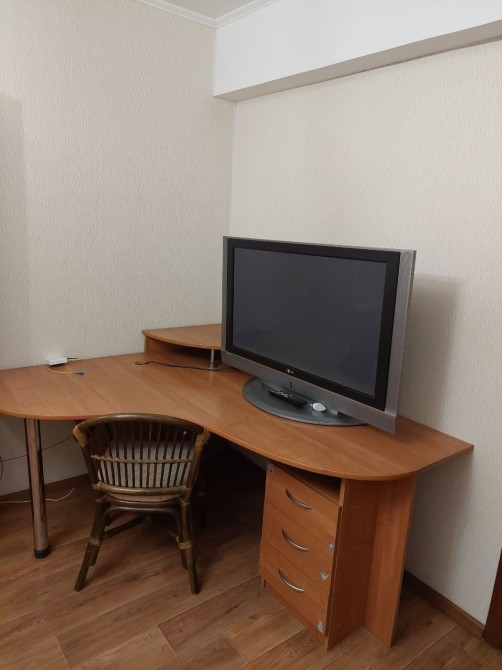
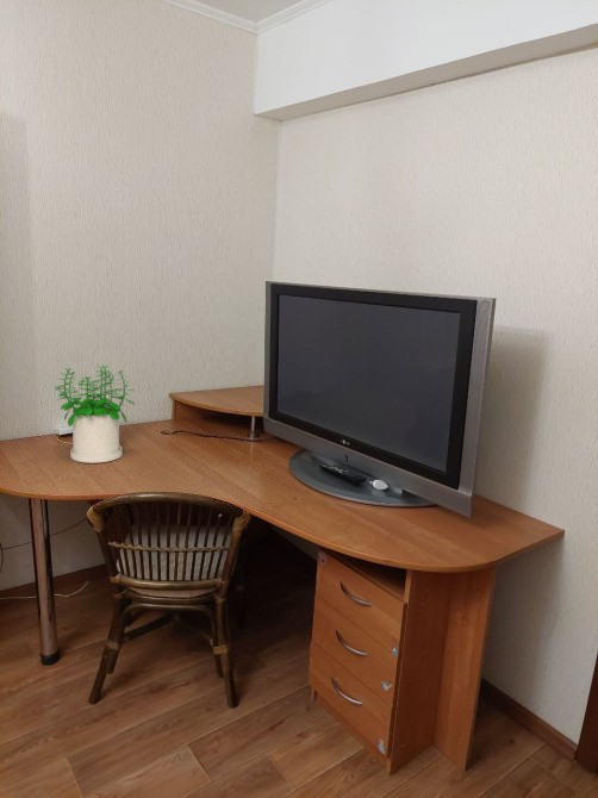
+ potted plant (95, 412)
